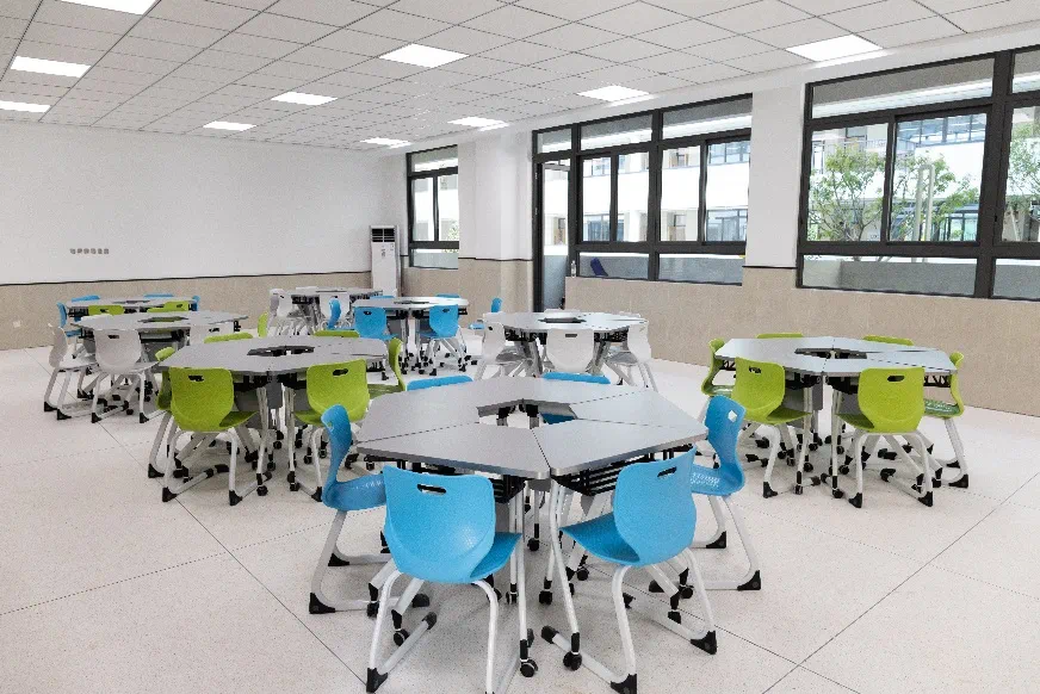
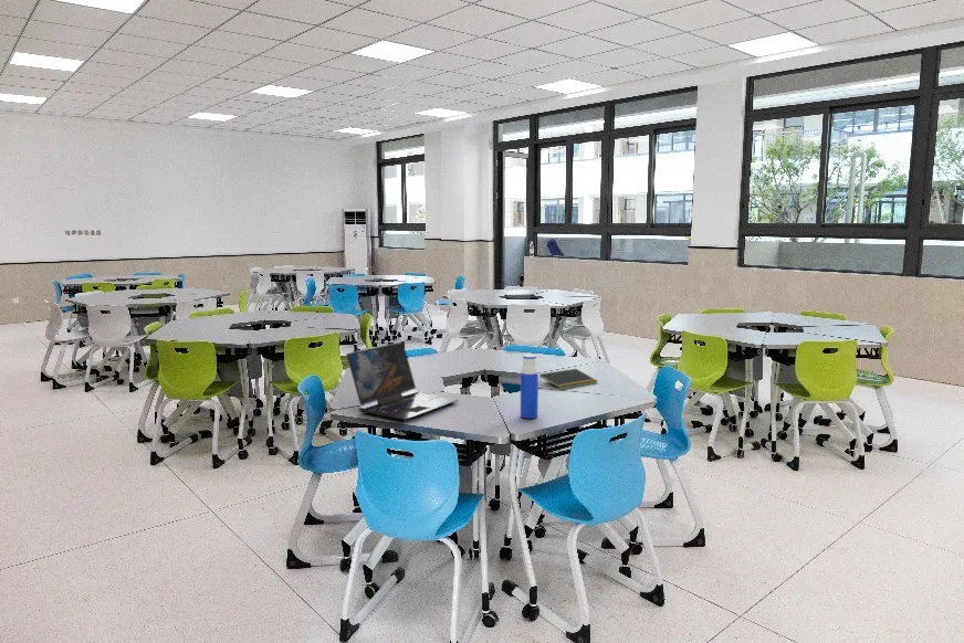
+ laptop (404, 379)
+ water bottle (528, 386)
+ notepad (568, 378)
